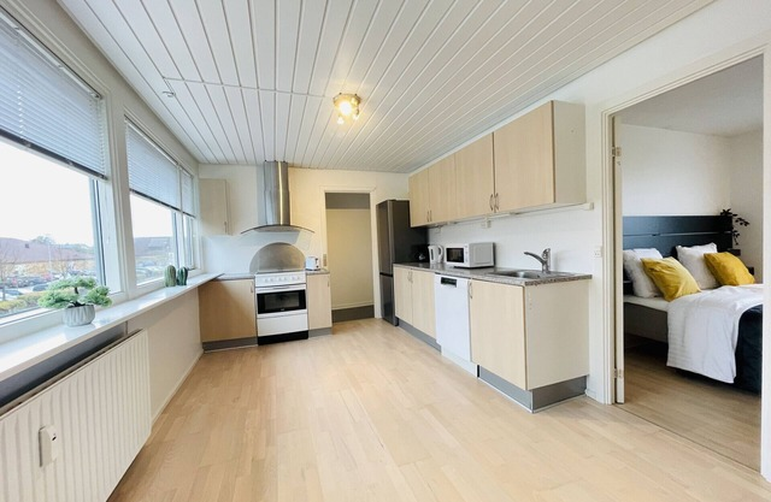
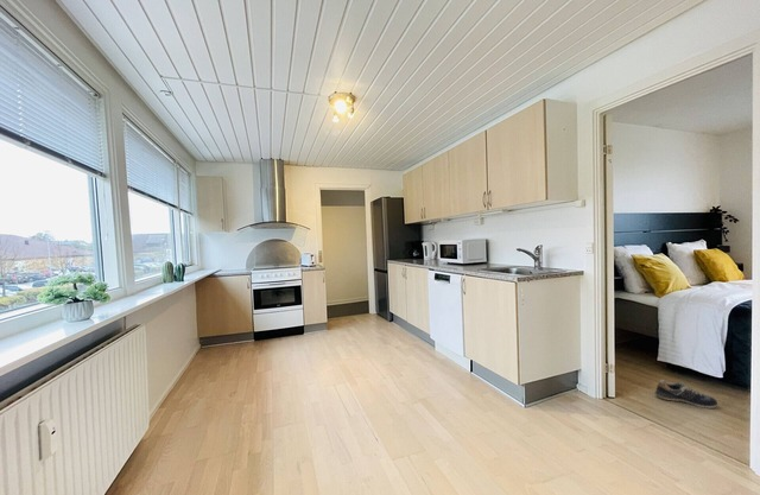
+ sneaker (684, 392)
